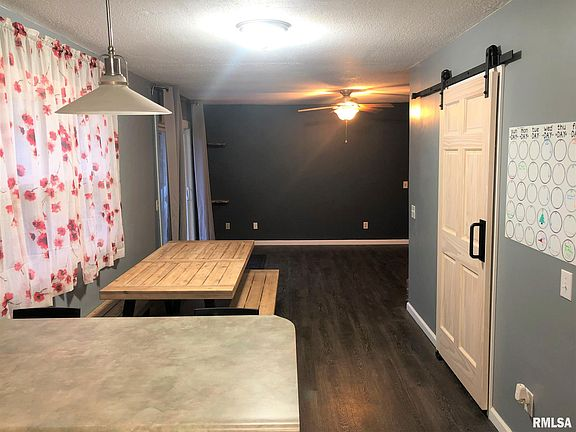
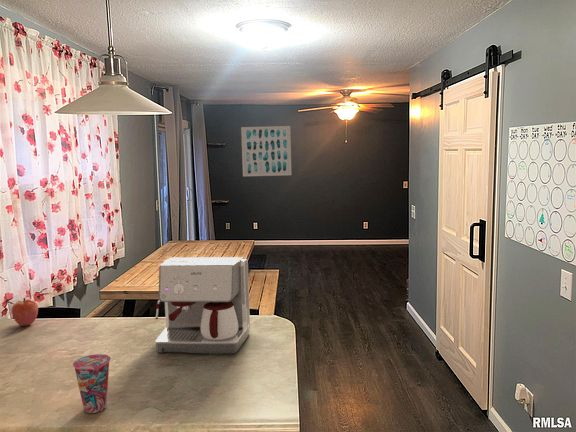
+ cup (94, 384)
+ coffee maker (202, 301)
+ apple (25, 310)
+ wall art (266, 151)
